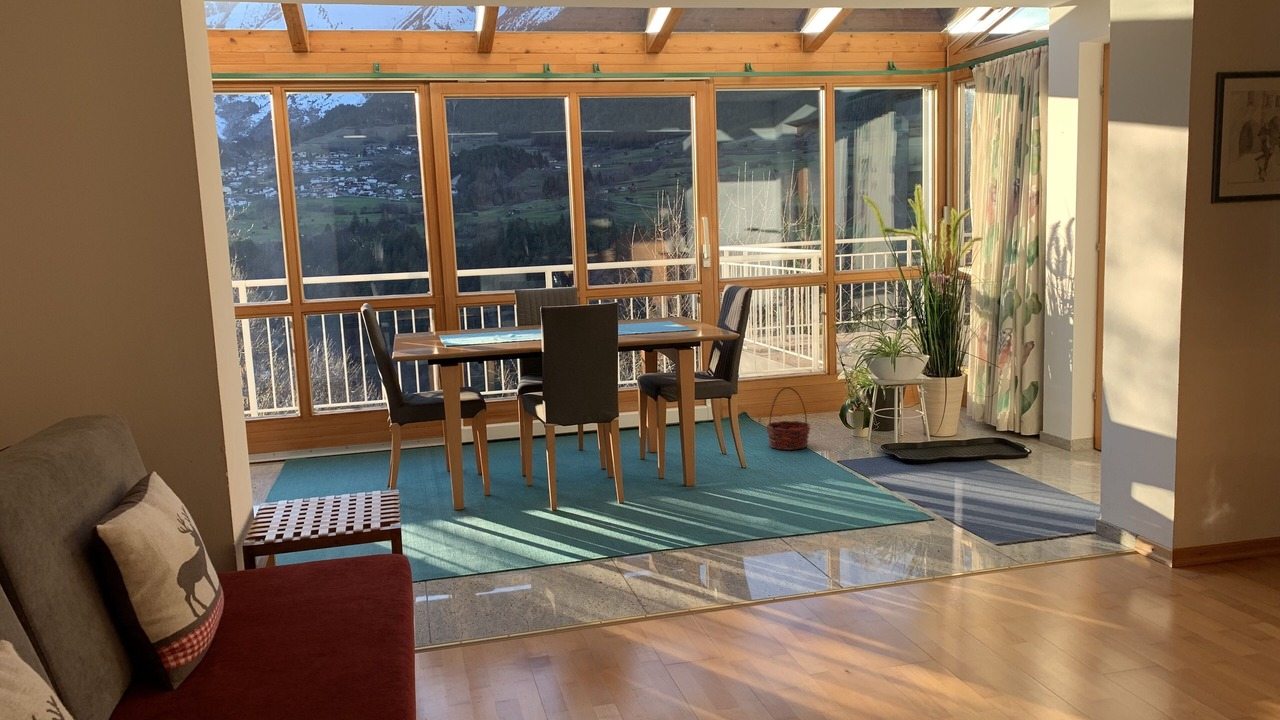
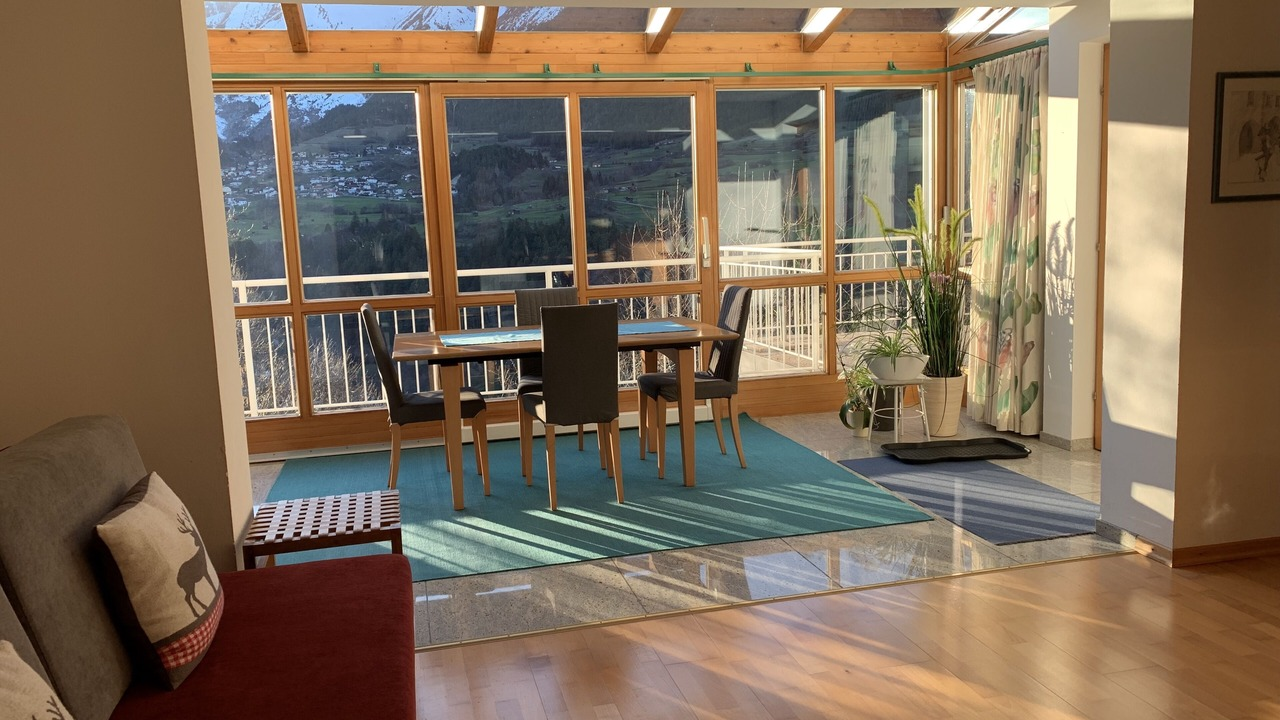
- basket (787, 421)
